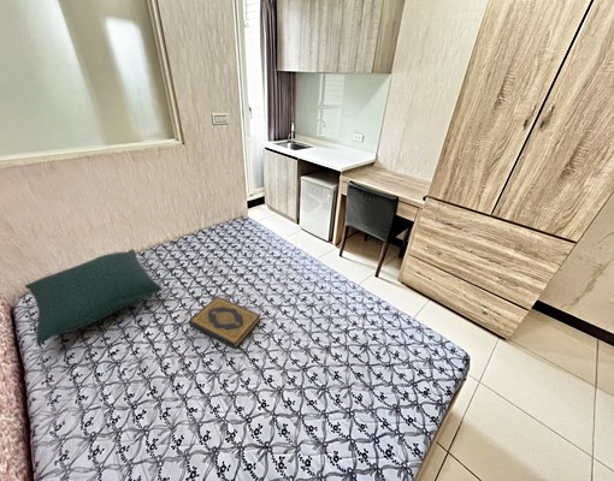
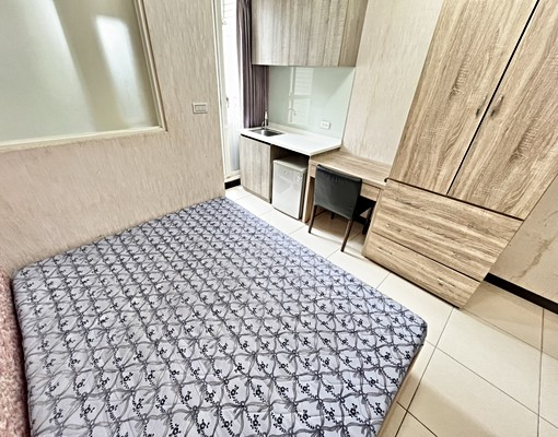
- hardback book (225, 320)
- pillow (95, 287)
